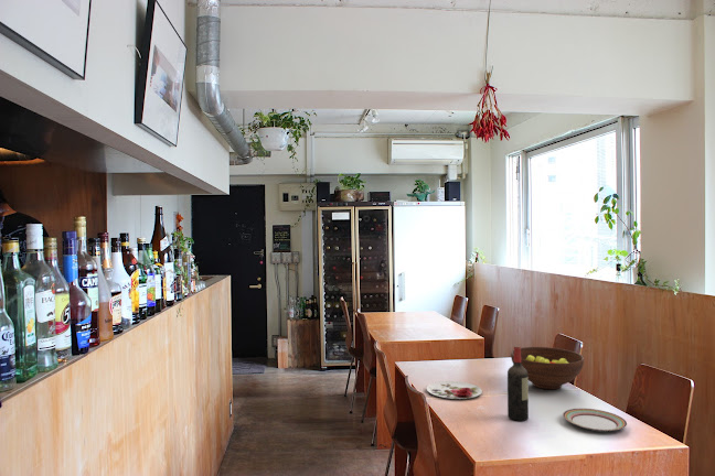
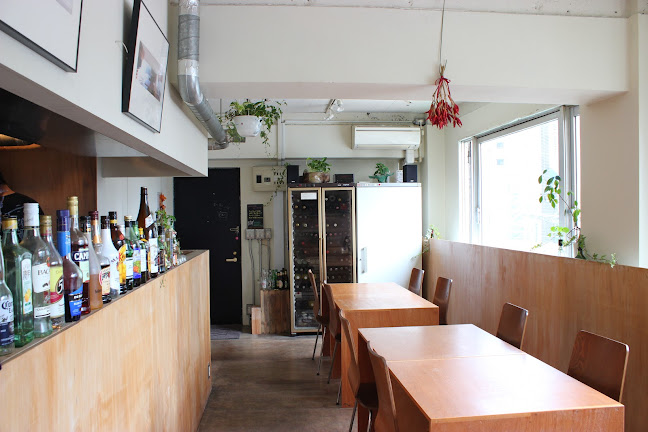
- wine bottle (517, 381)
- fruit bowl (546, 370)
- plate (453, 389)
- plate (594, 421)
